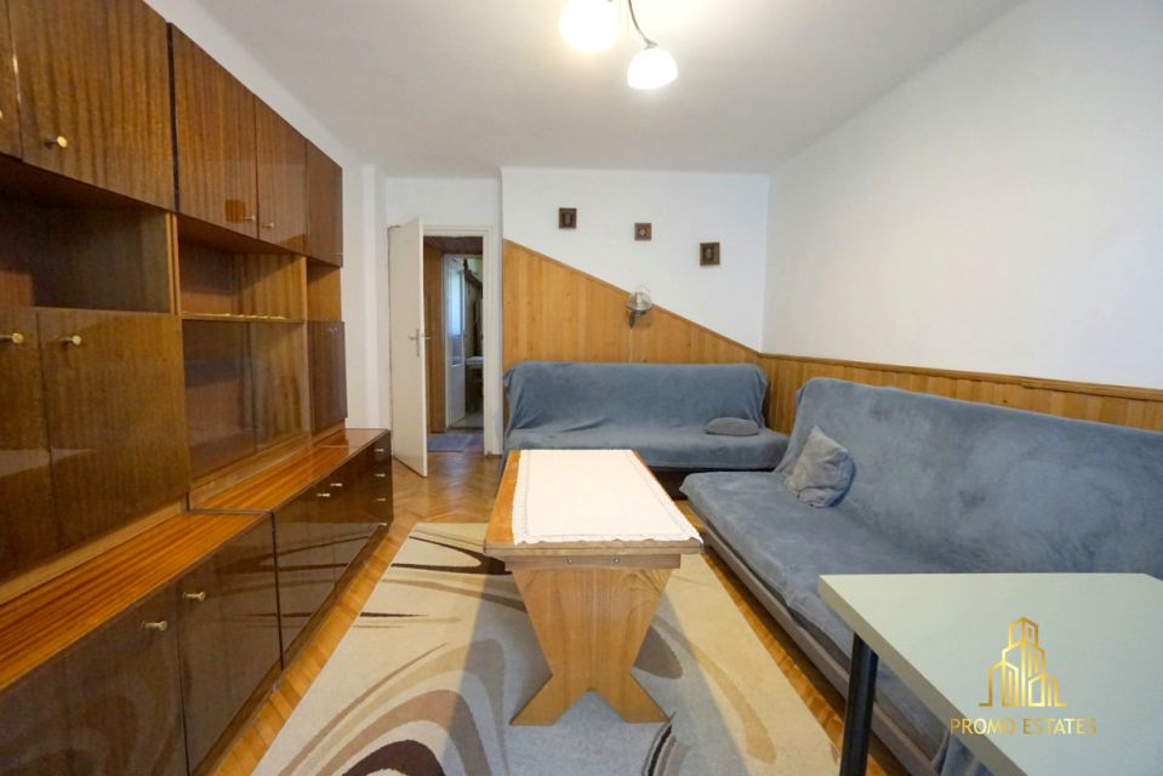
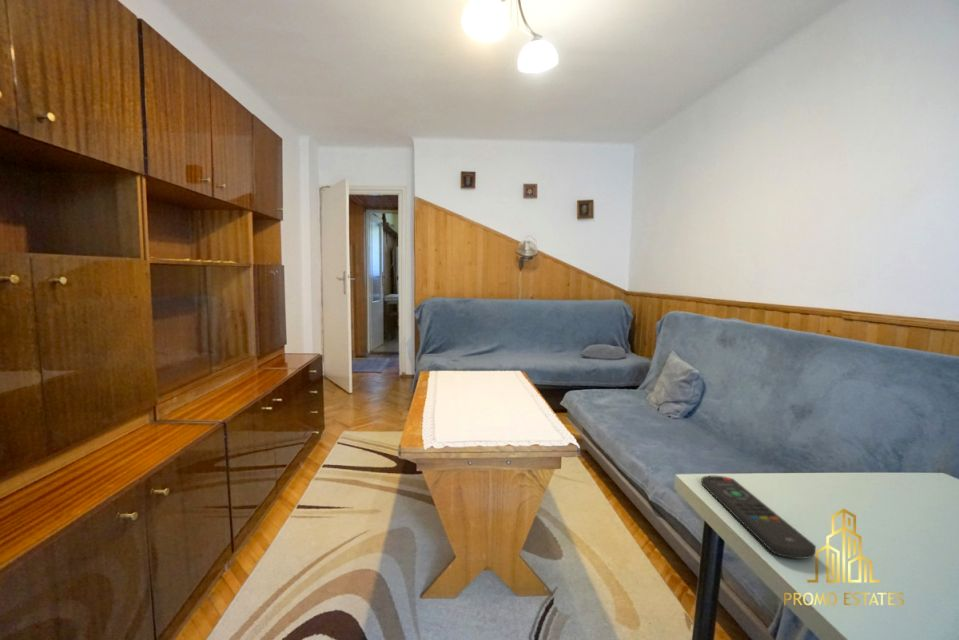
+ remote control (750, 510)
